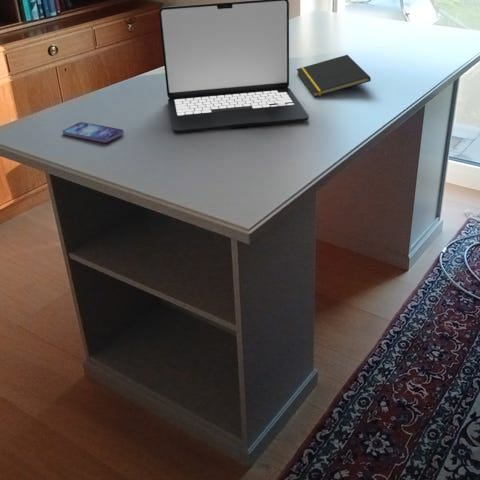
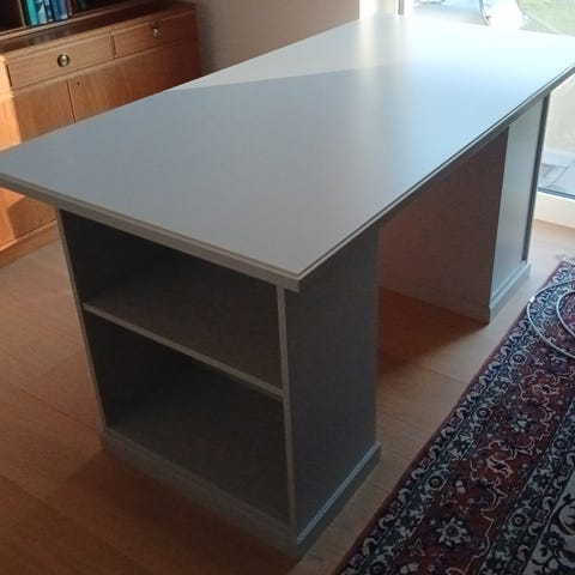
- notepad (331, 74)
- smartphone (93, 132)
- laptop (233, 63)
